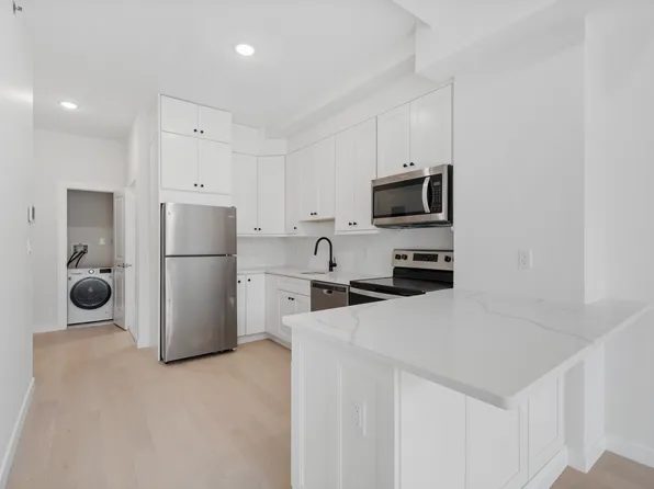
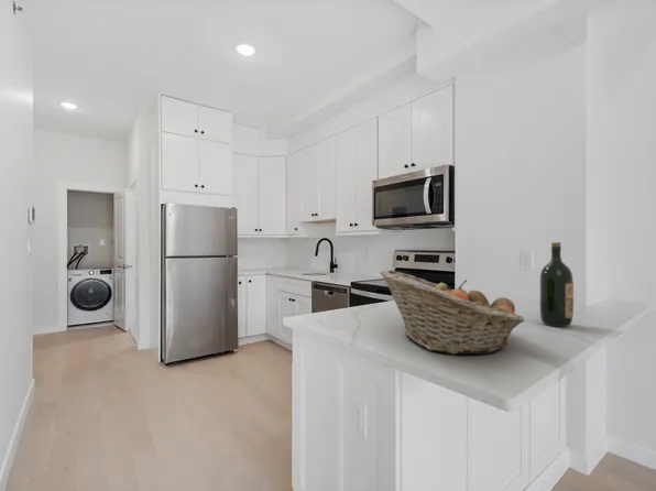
+ wine bottle (556, 283)
+ fruit basket (445, 305)
